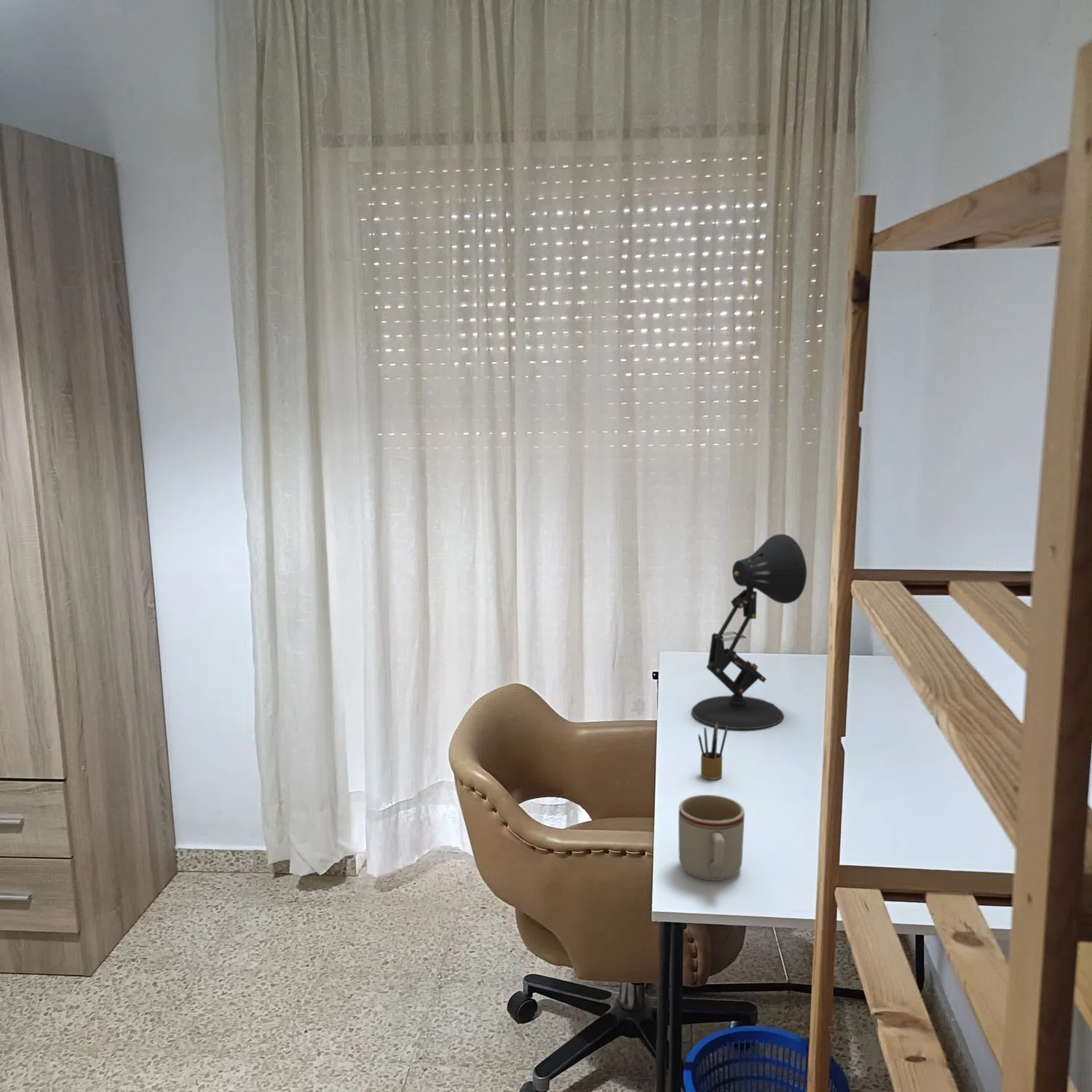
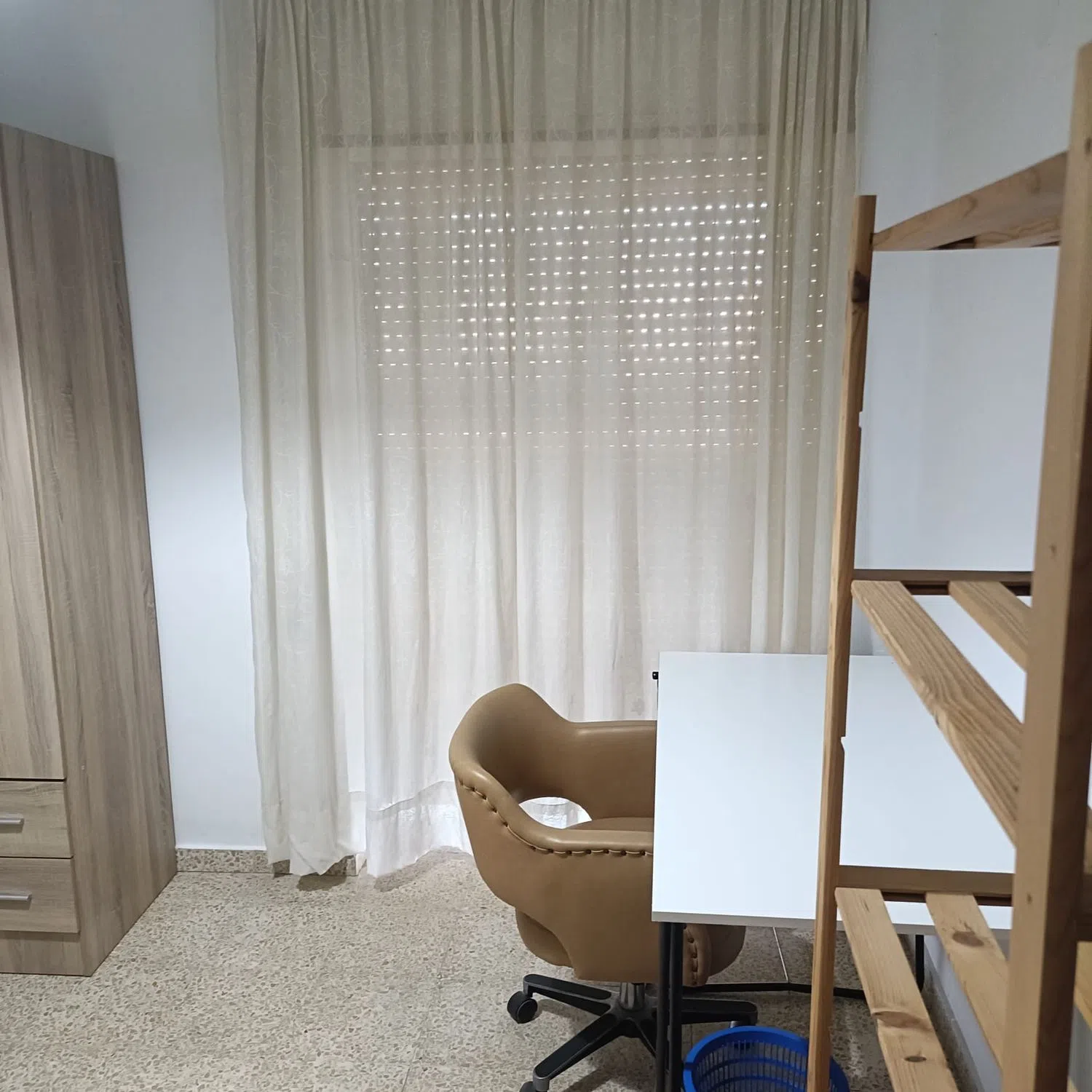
- desk lamp (743, 626)
- mug (712, 842)
- pencil box (713, 751)
